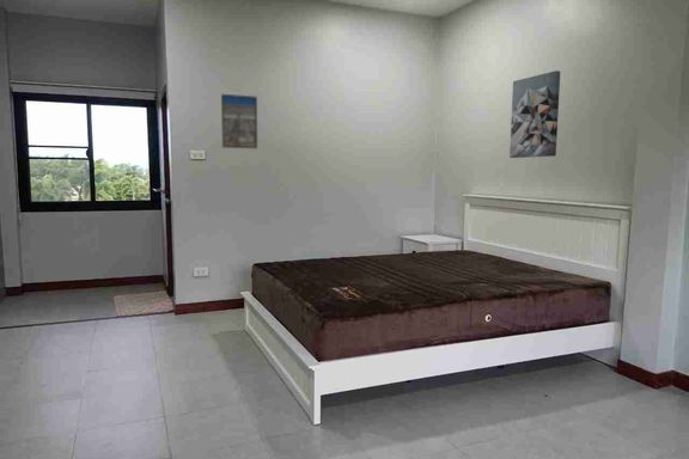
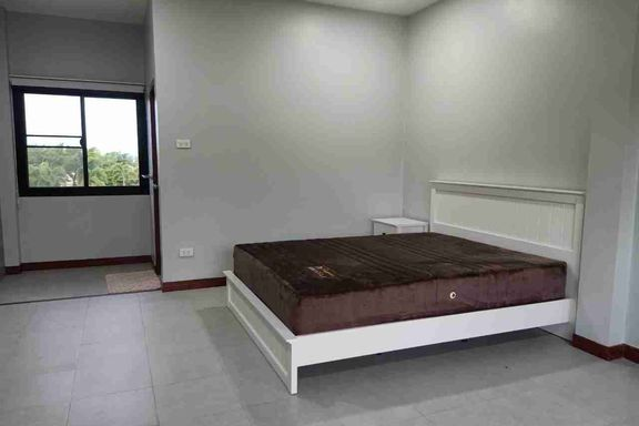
- wall art (533, 116)
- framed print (239, 121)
